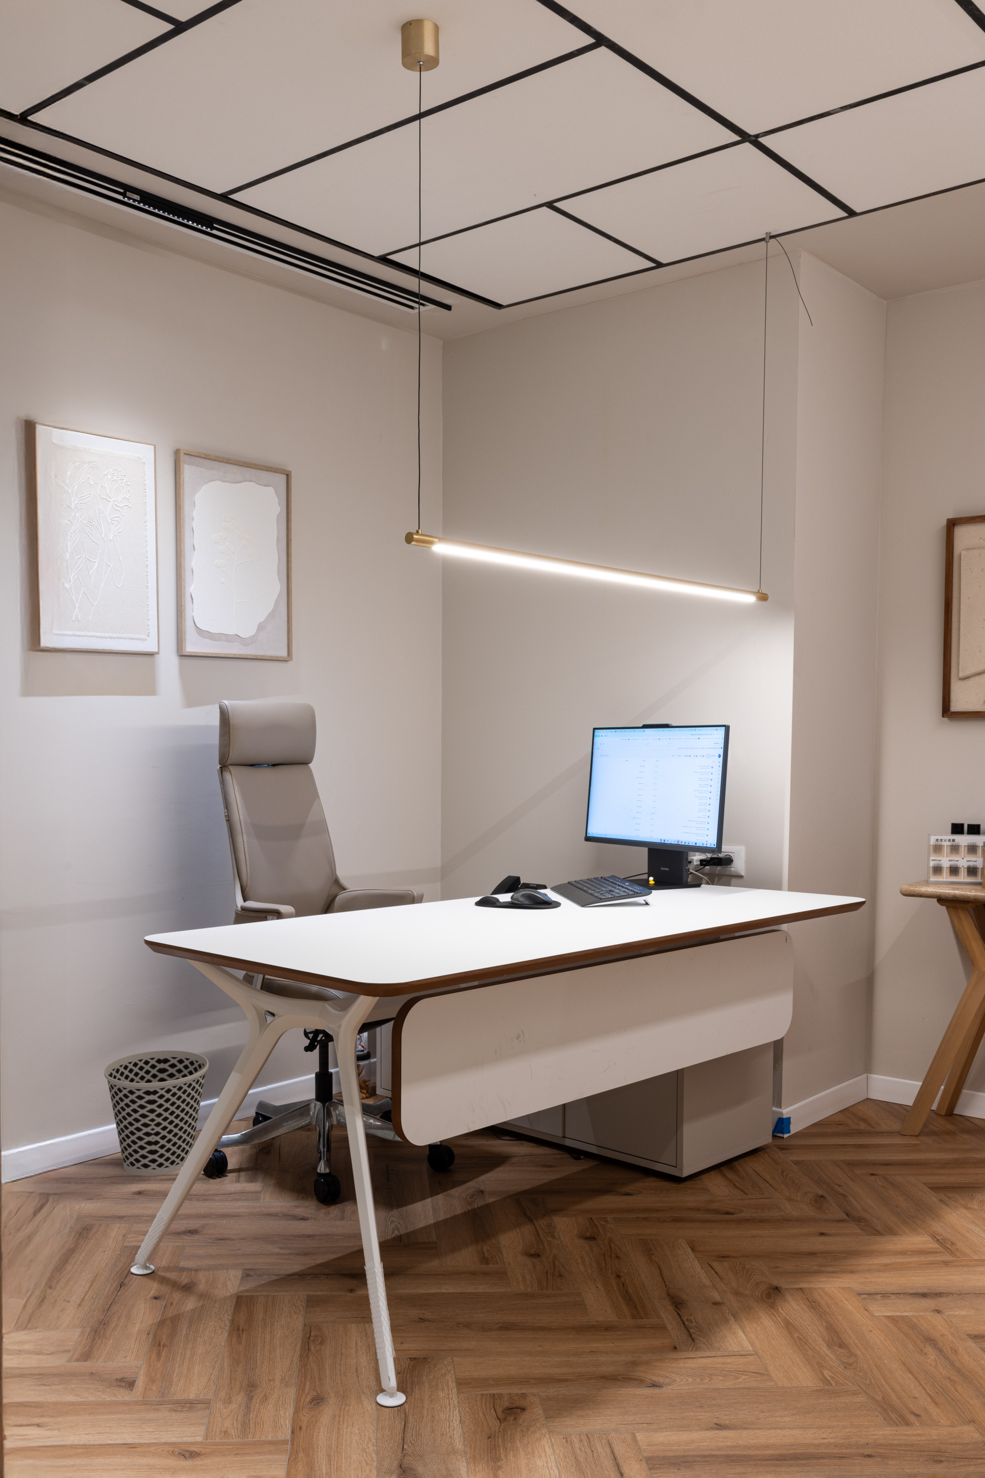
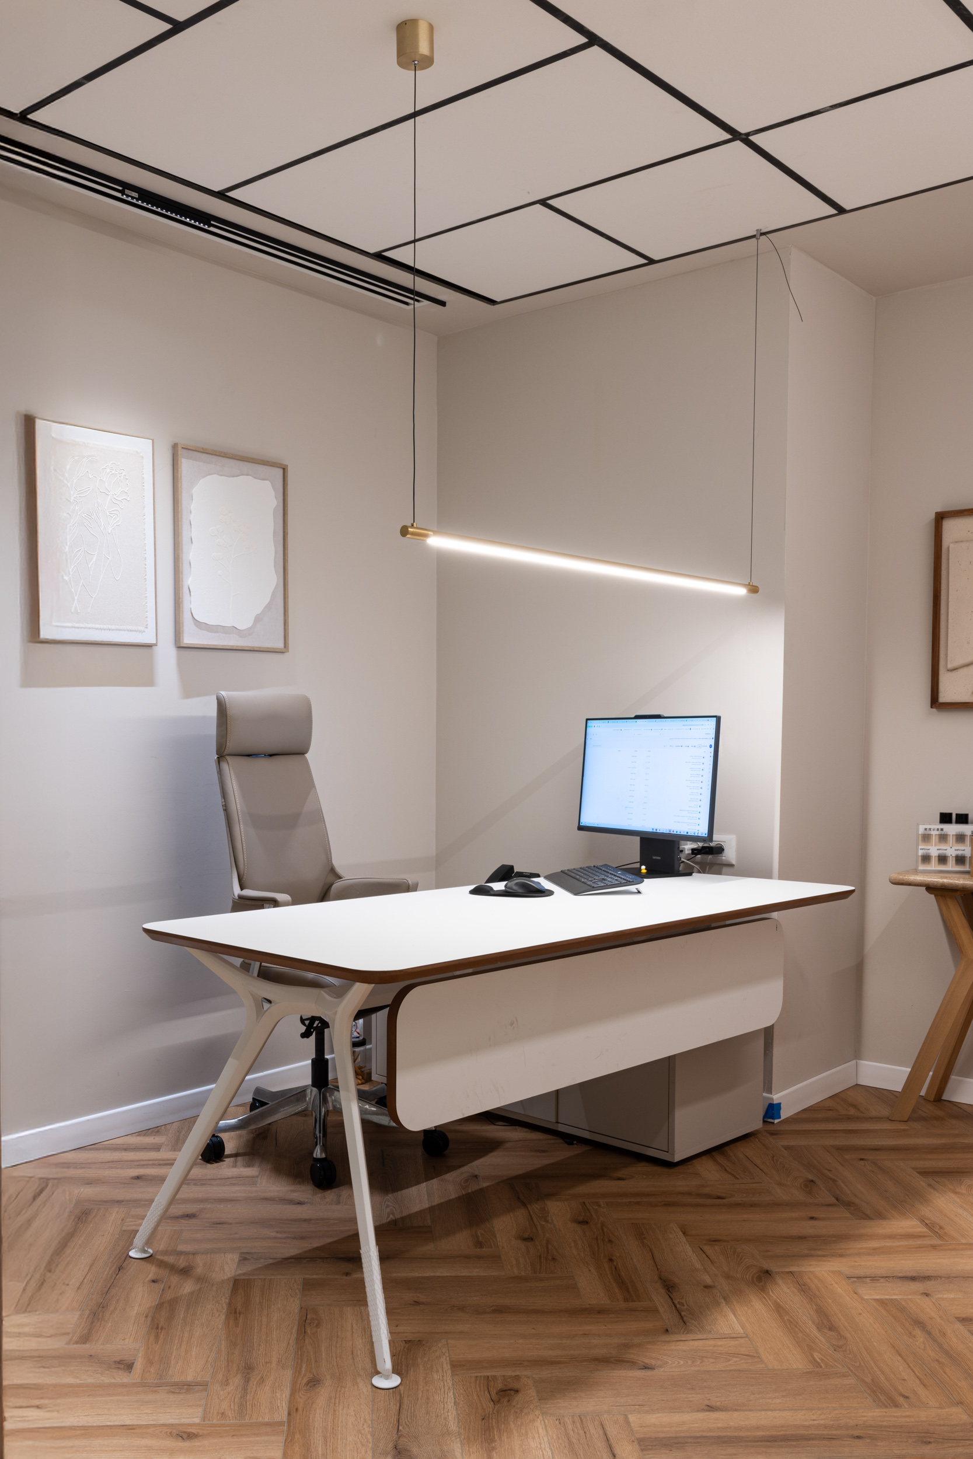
- wastebasket (157, 1114)
